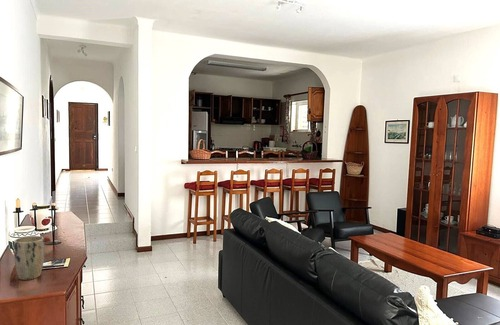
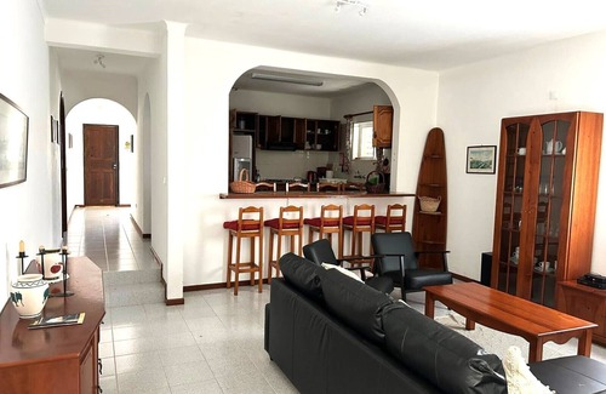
- plant pot (29, 257)
